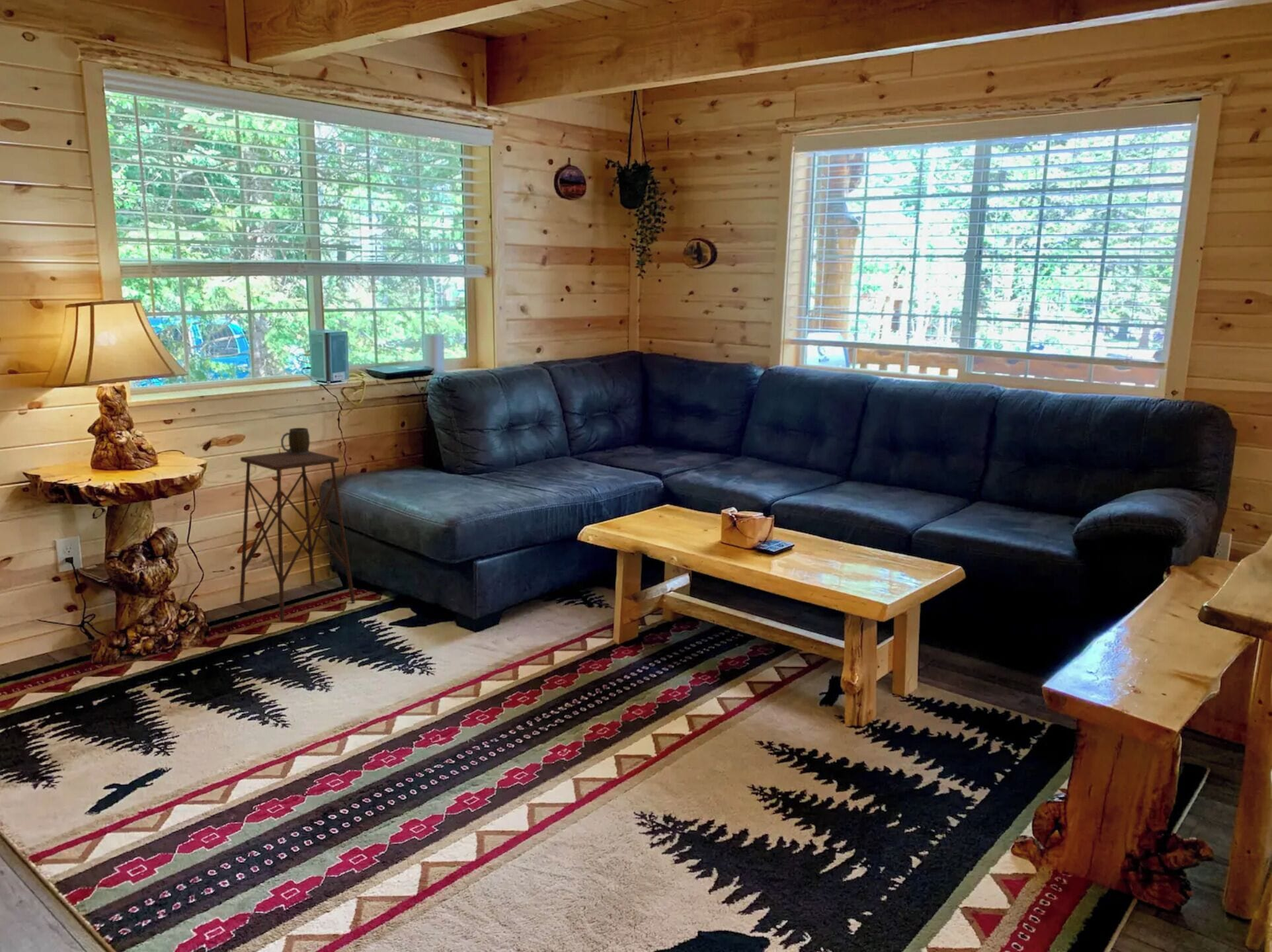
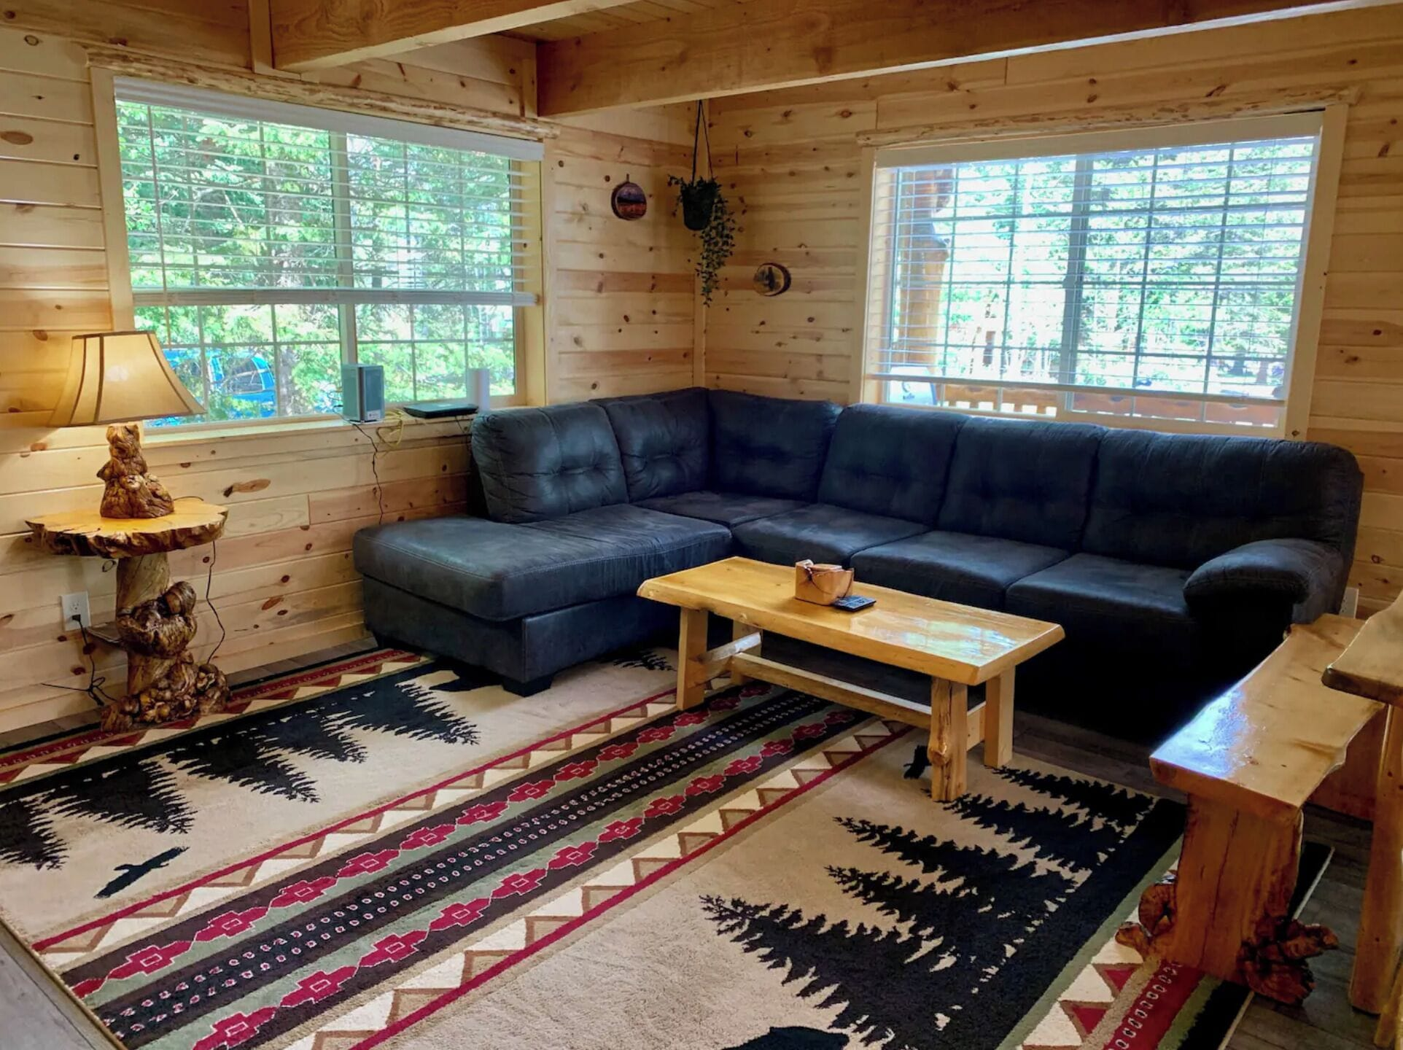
- side table (293, 532)
- mug (294, 440)
